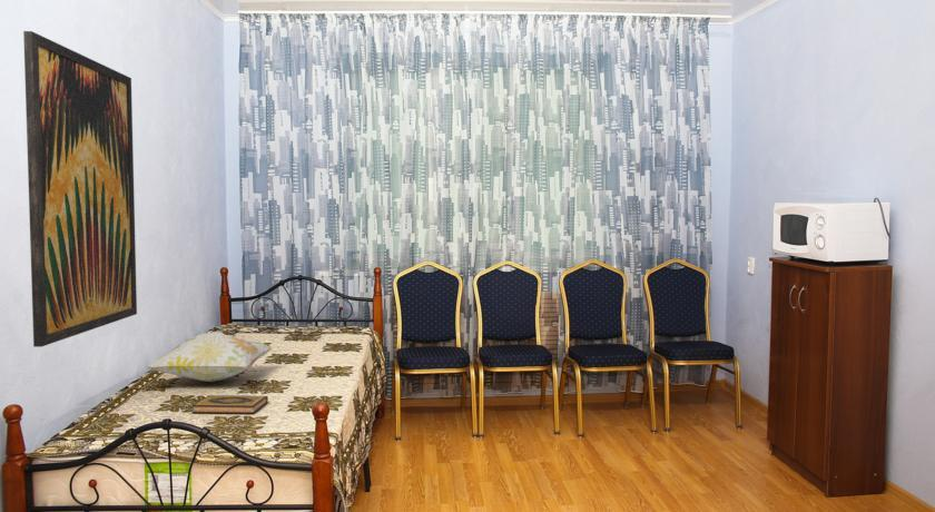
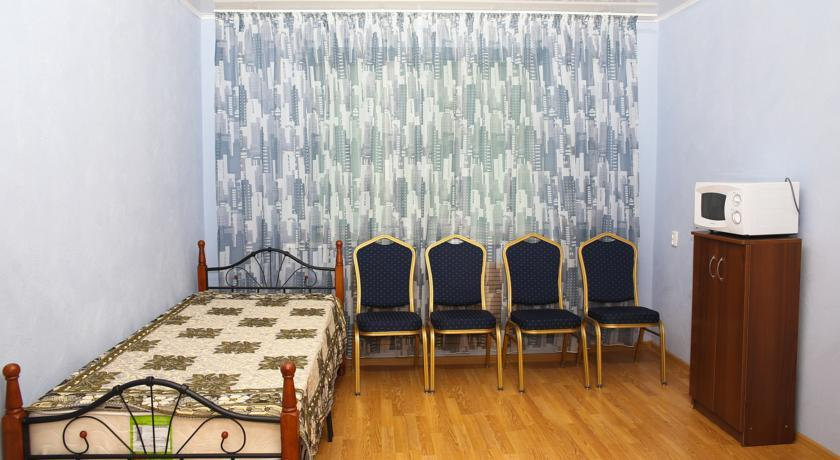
- decorative pillow (214, 356)
- wall art (88, 194)
- hardback book (230, 403)
